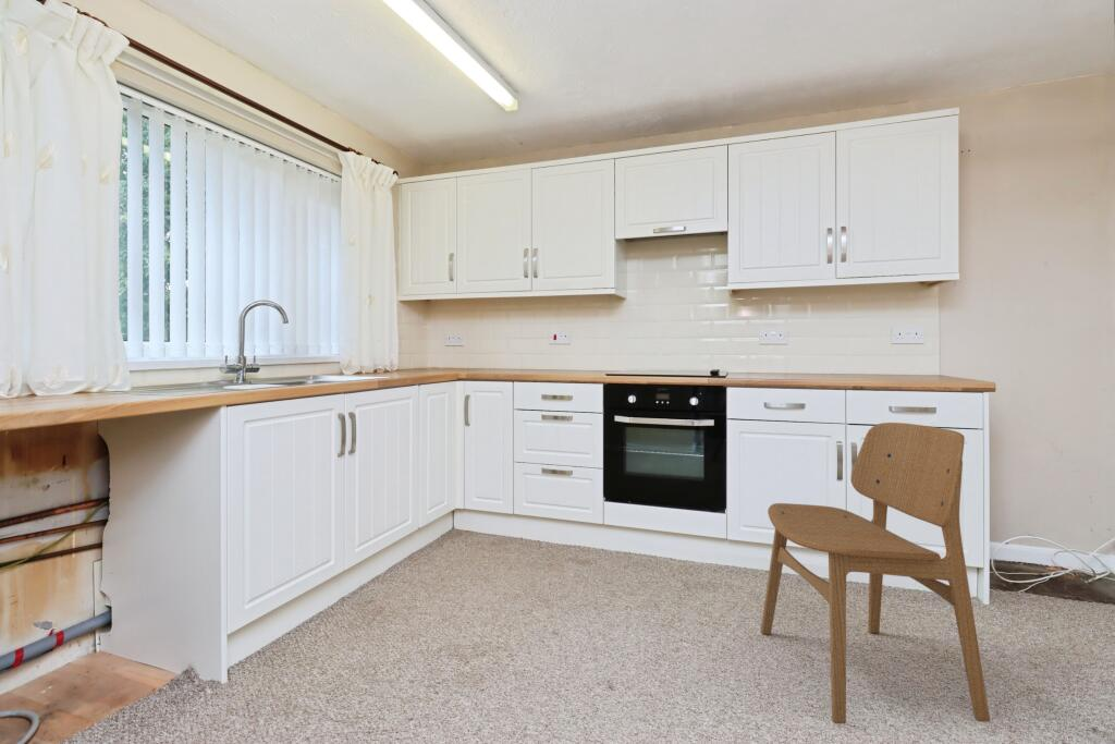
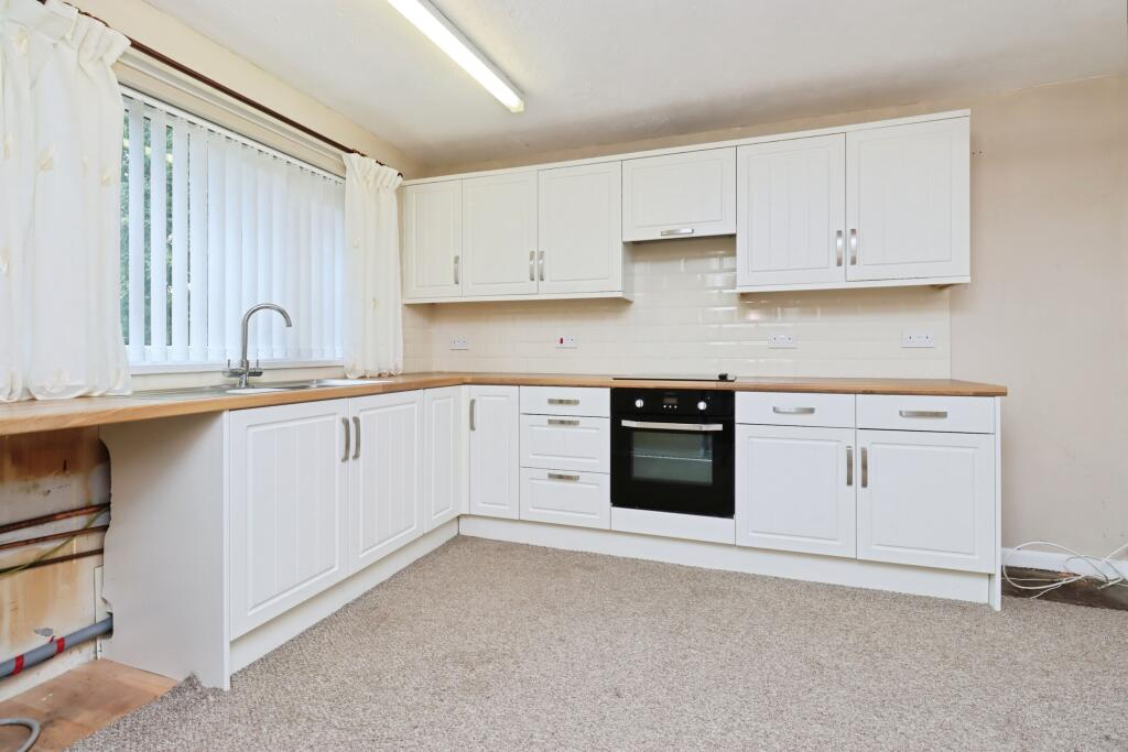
- dining chair (858, 549)
